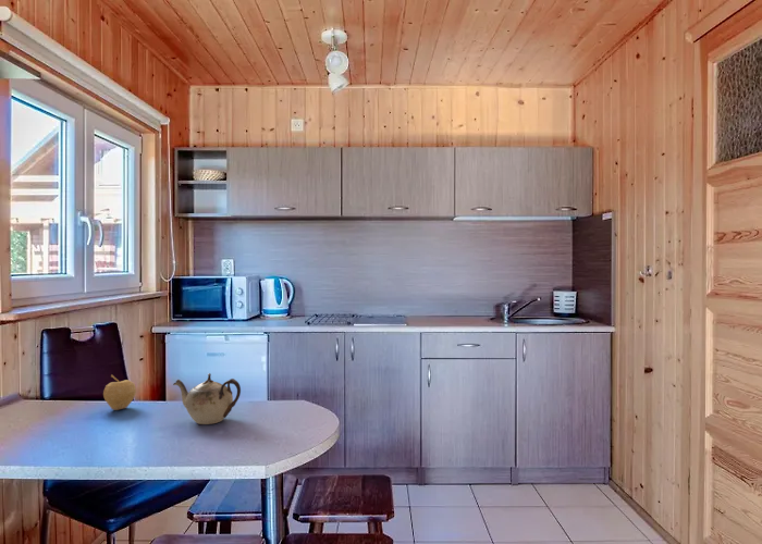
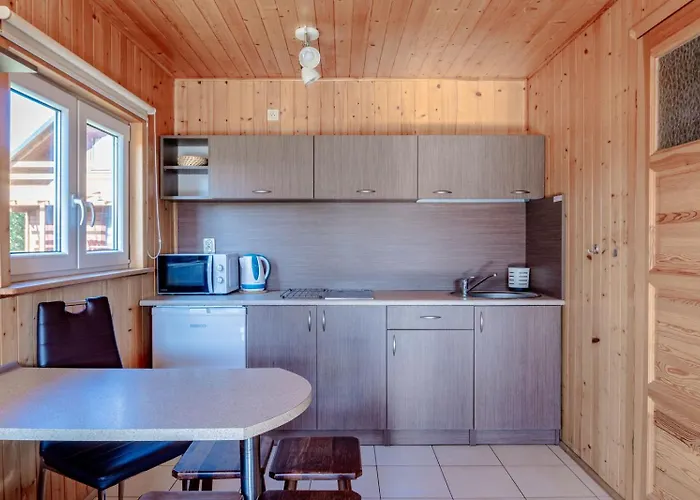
- teapot (206, 396)
- fruit (120, 391)
